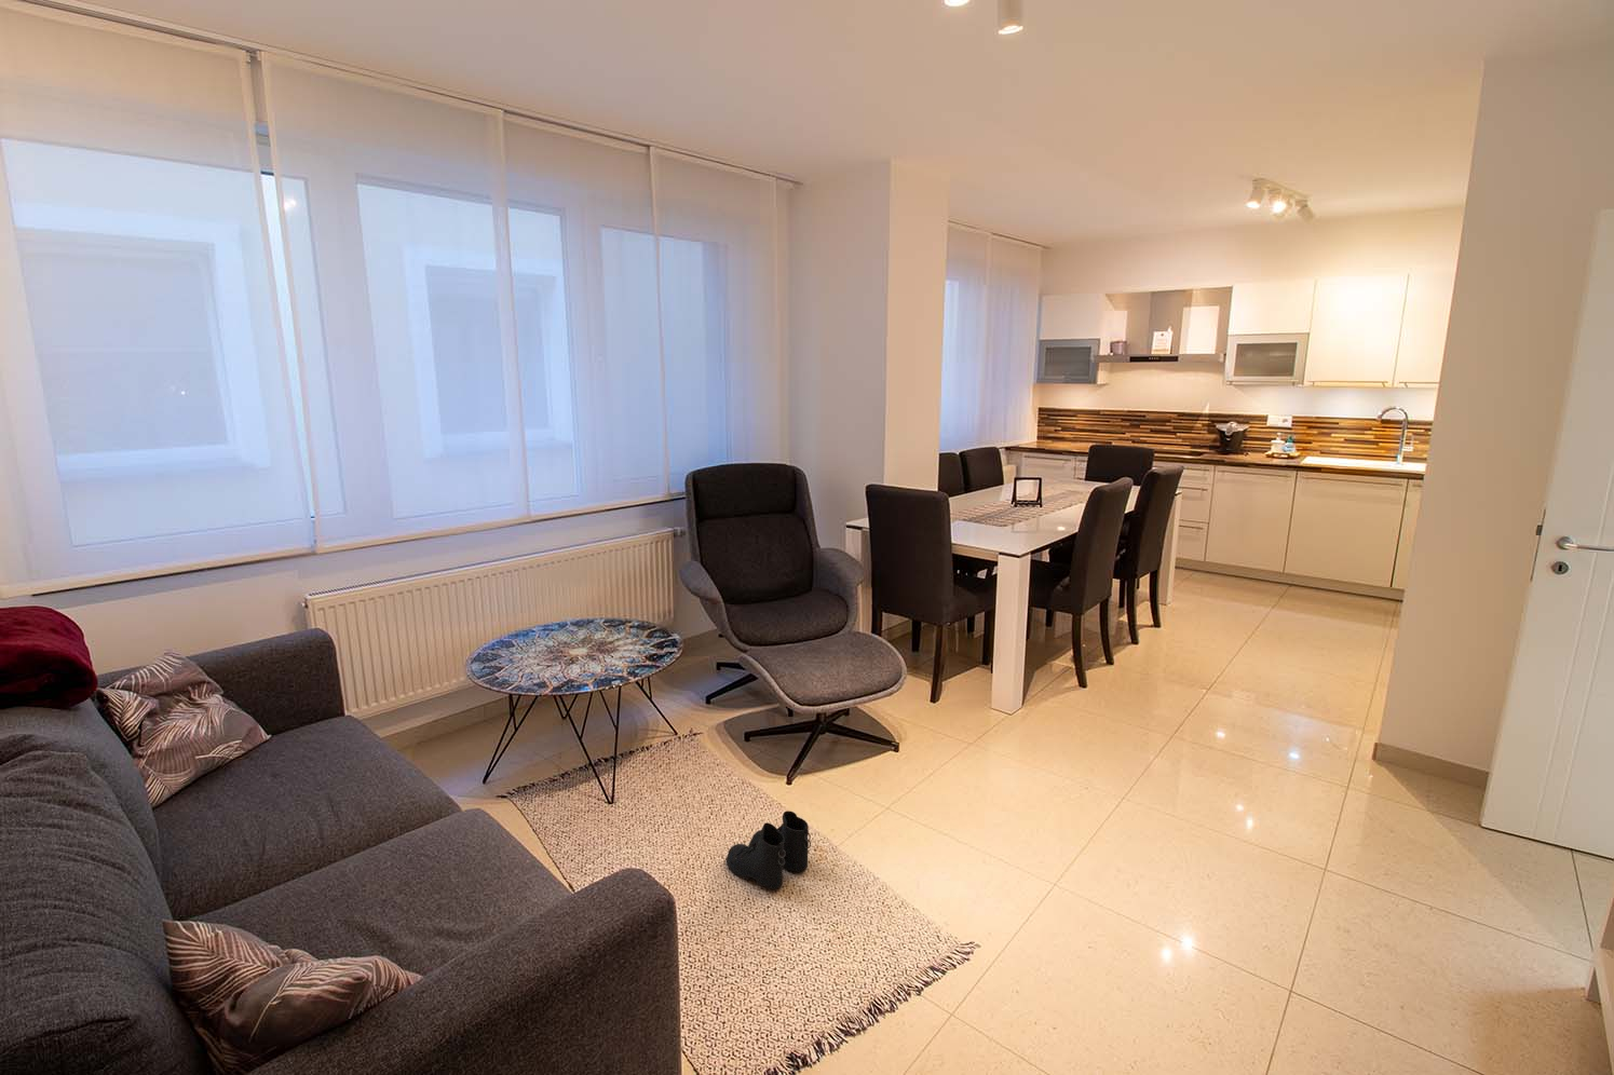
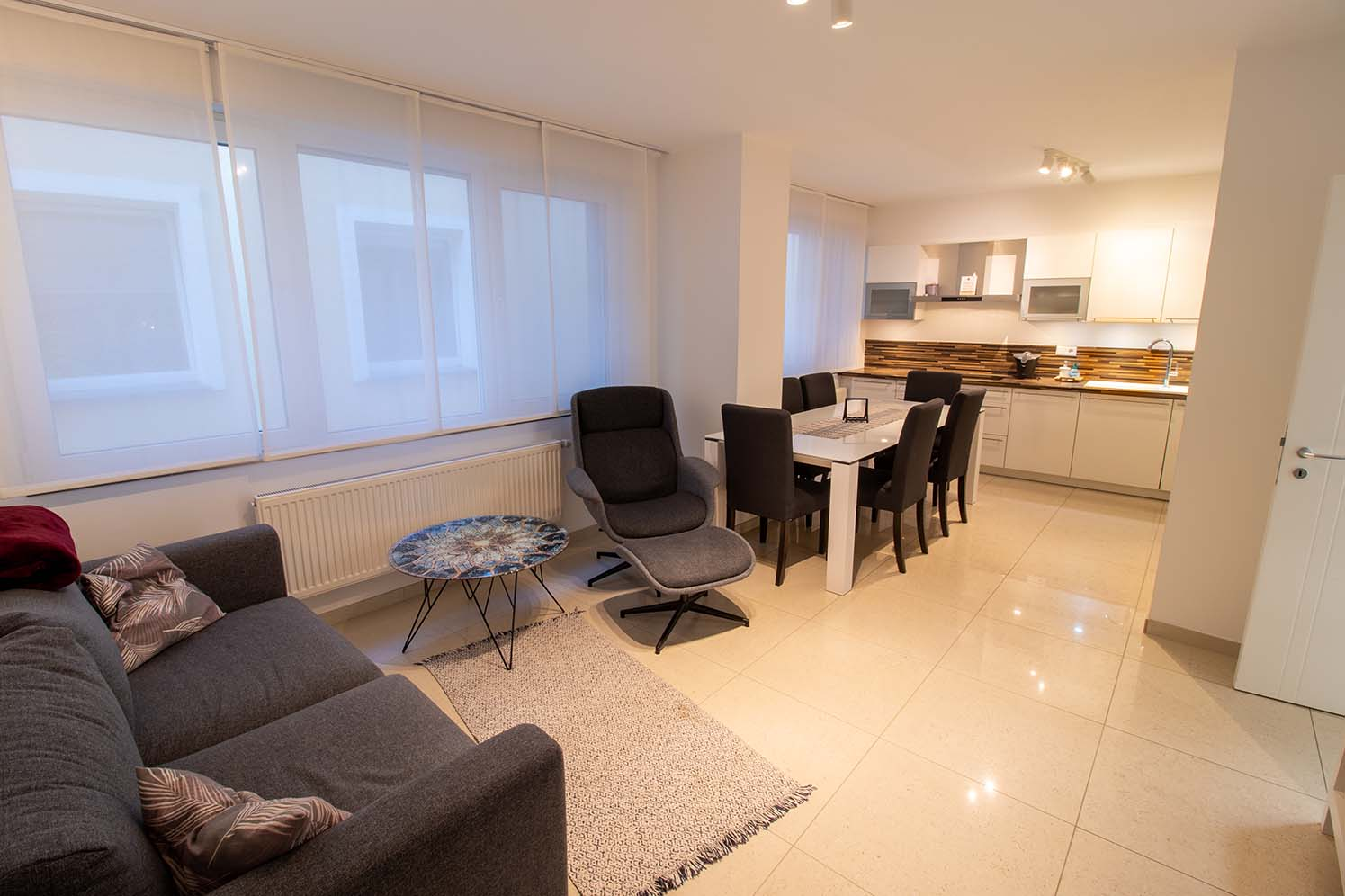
- boots (768, 840)
